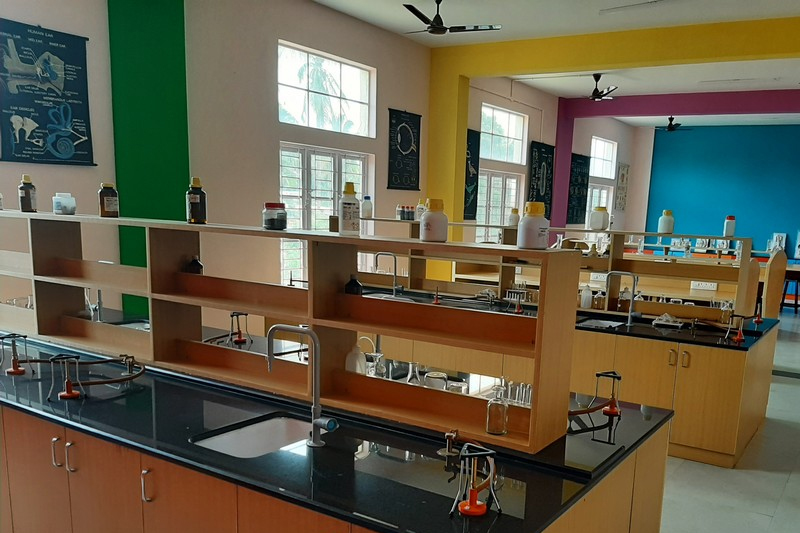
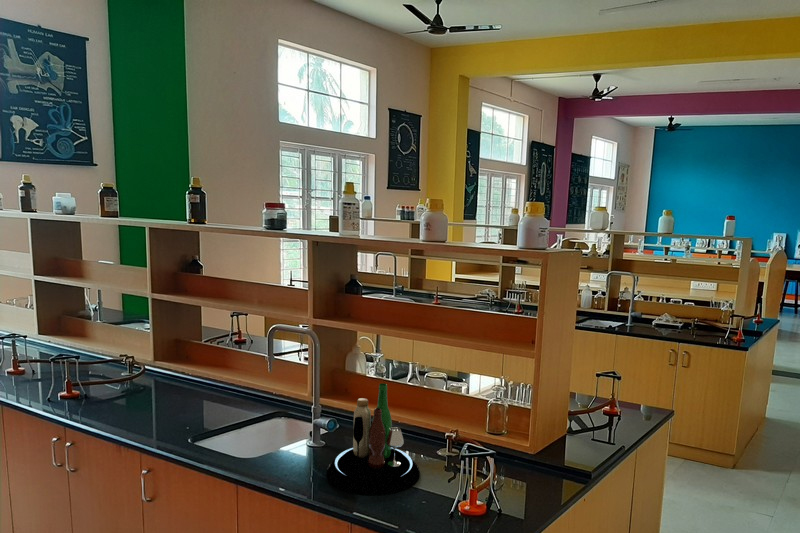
+ bottle (374, 430)
